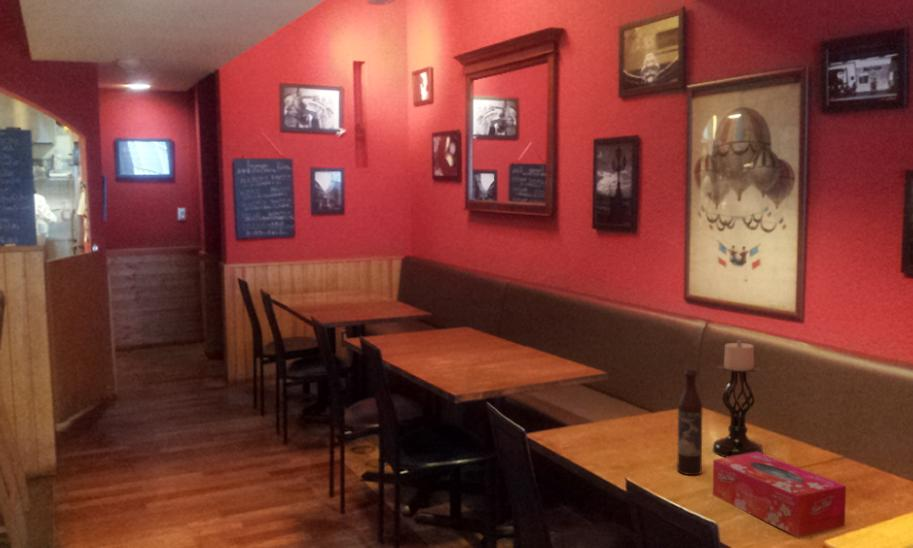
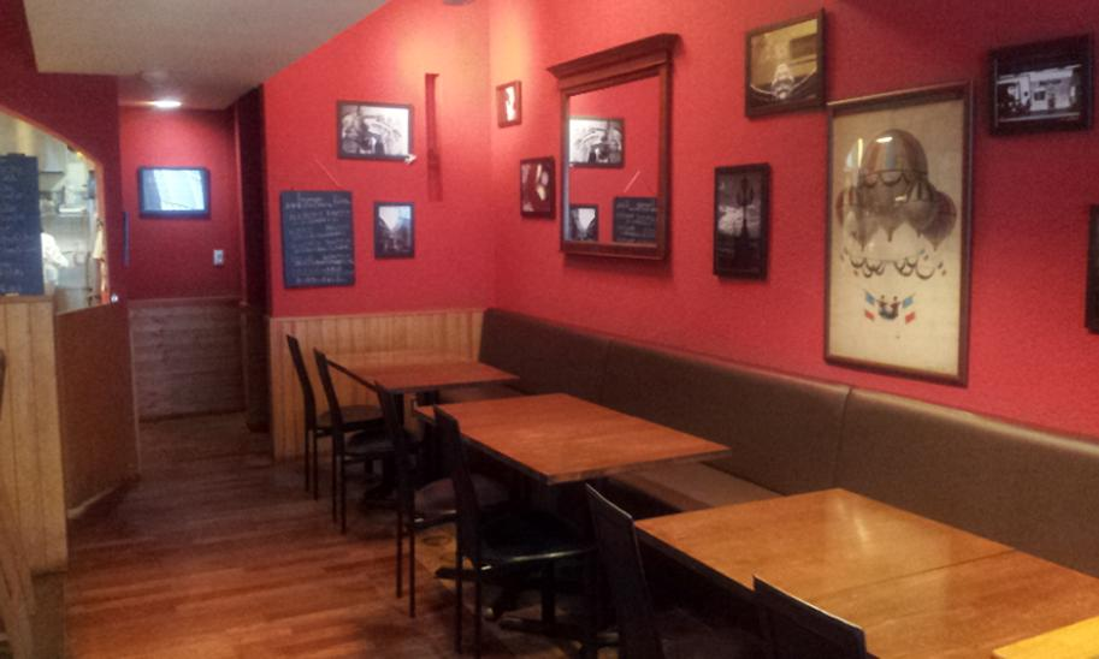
- tissue box (775, 491)
- candle holder (738, 396)
- wine bottle (690, 420)
